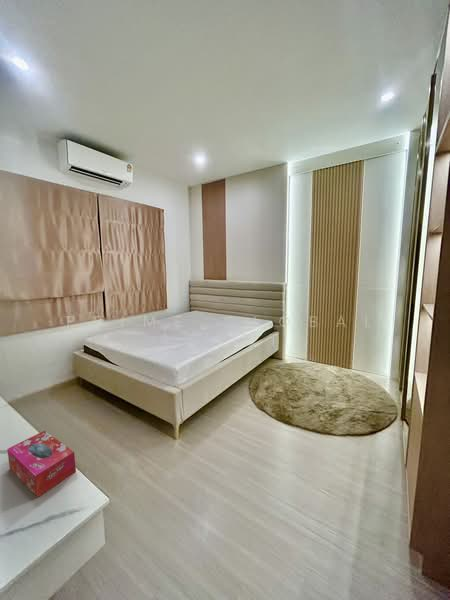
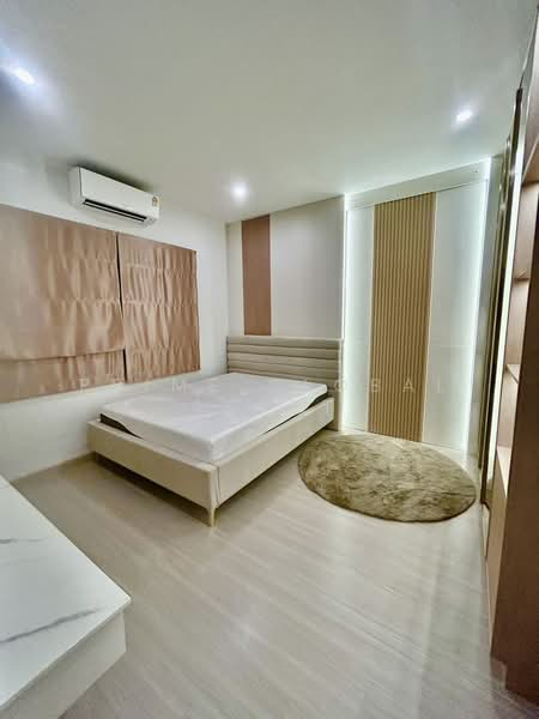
- tissue box (41, 460)
